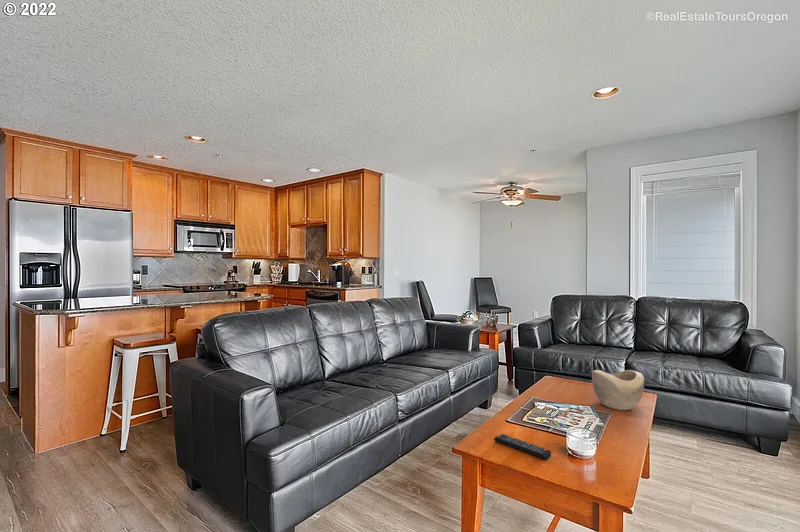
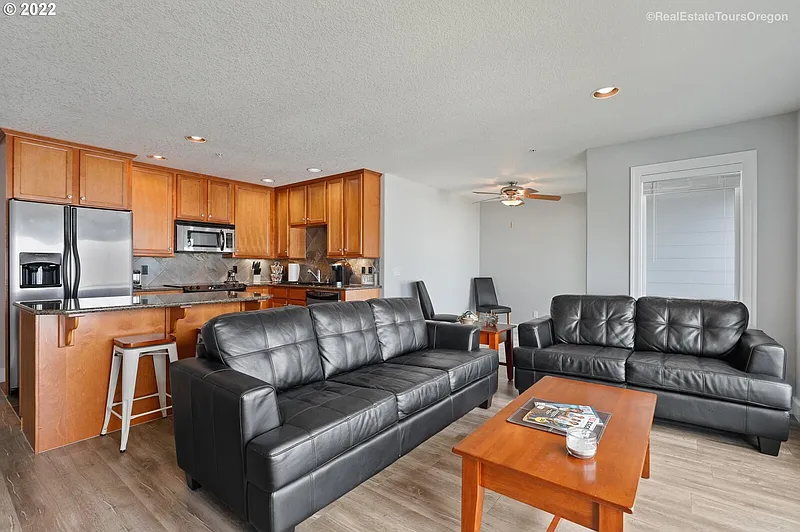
- remote control (521, 445)
- decorative bowl (617, 388)
